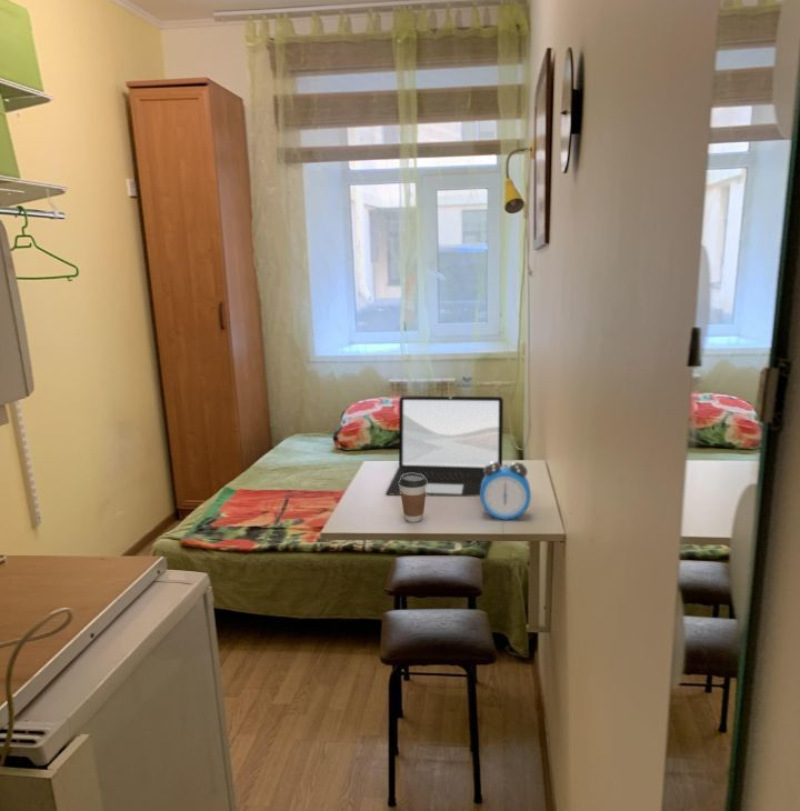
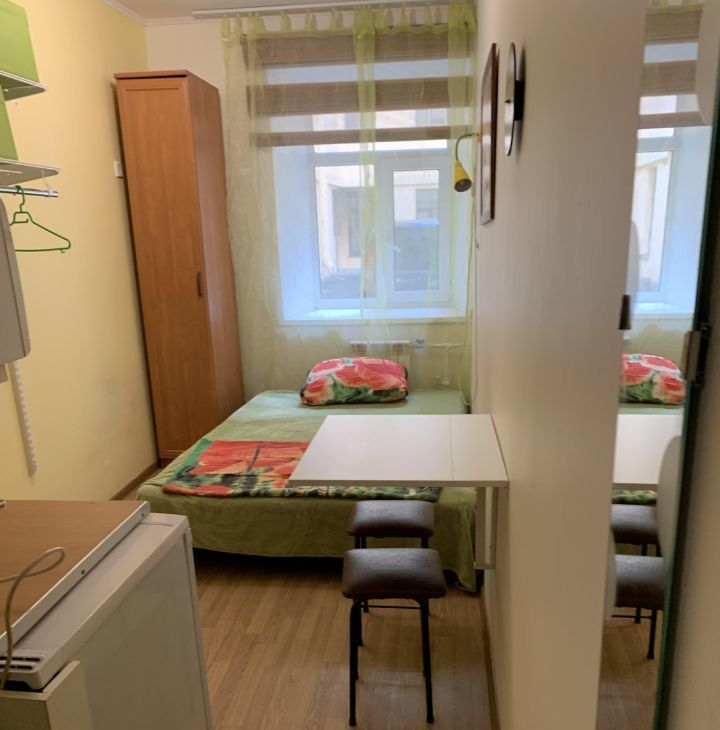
- laptop (447, 443)
- alarm clock (504, 489)
- coffee cup (413, 498)
